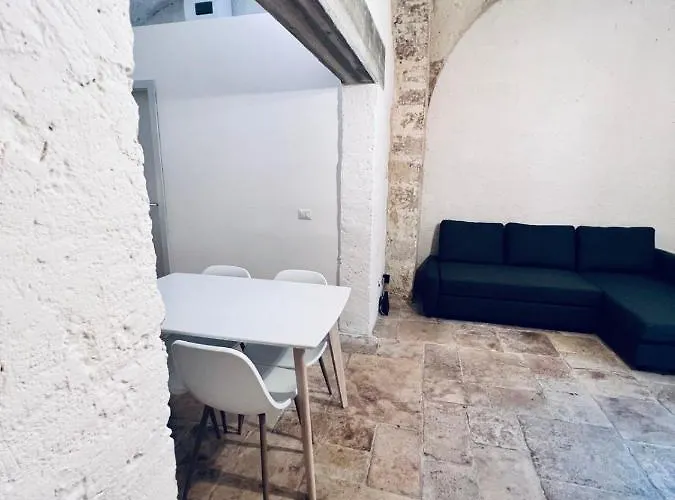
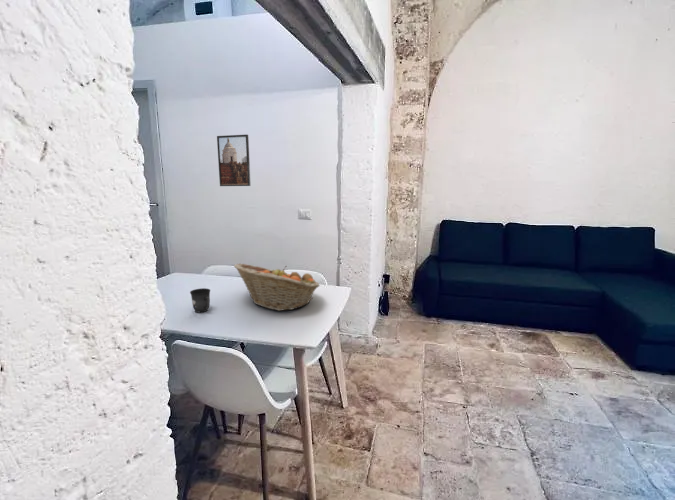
+ mug (202, 301)
+ fruit basket (276, 282)
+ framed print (233, 161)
